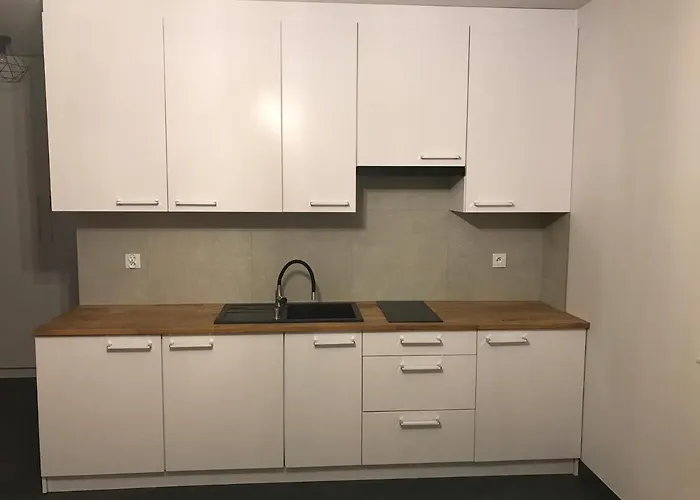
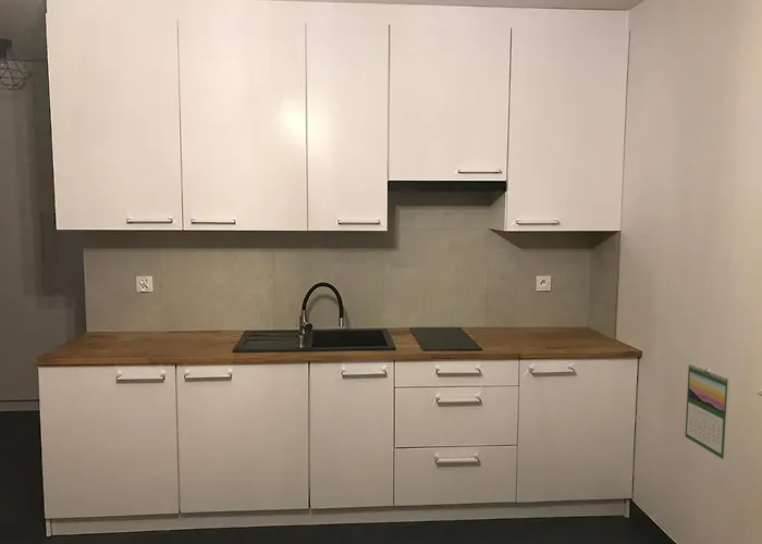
+ calendar (705, 408)
